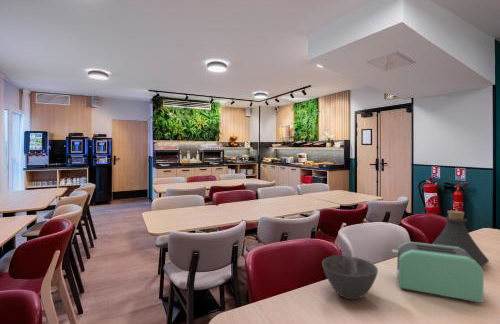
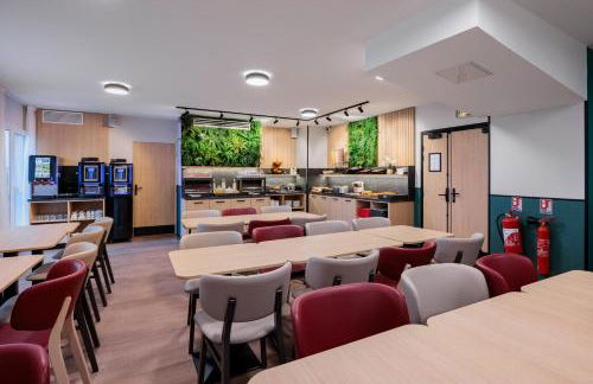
- toaster (435, 268)
- bottle (455, 236)
- bowl (348, 279)
